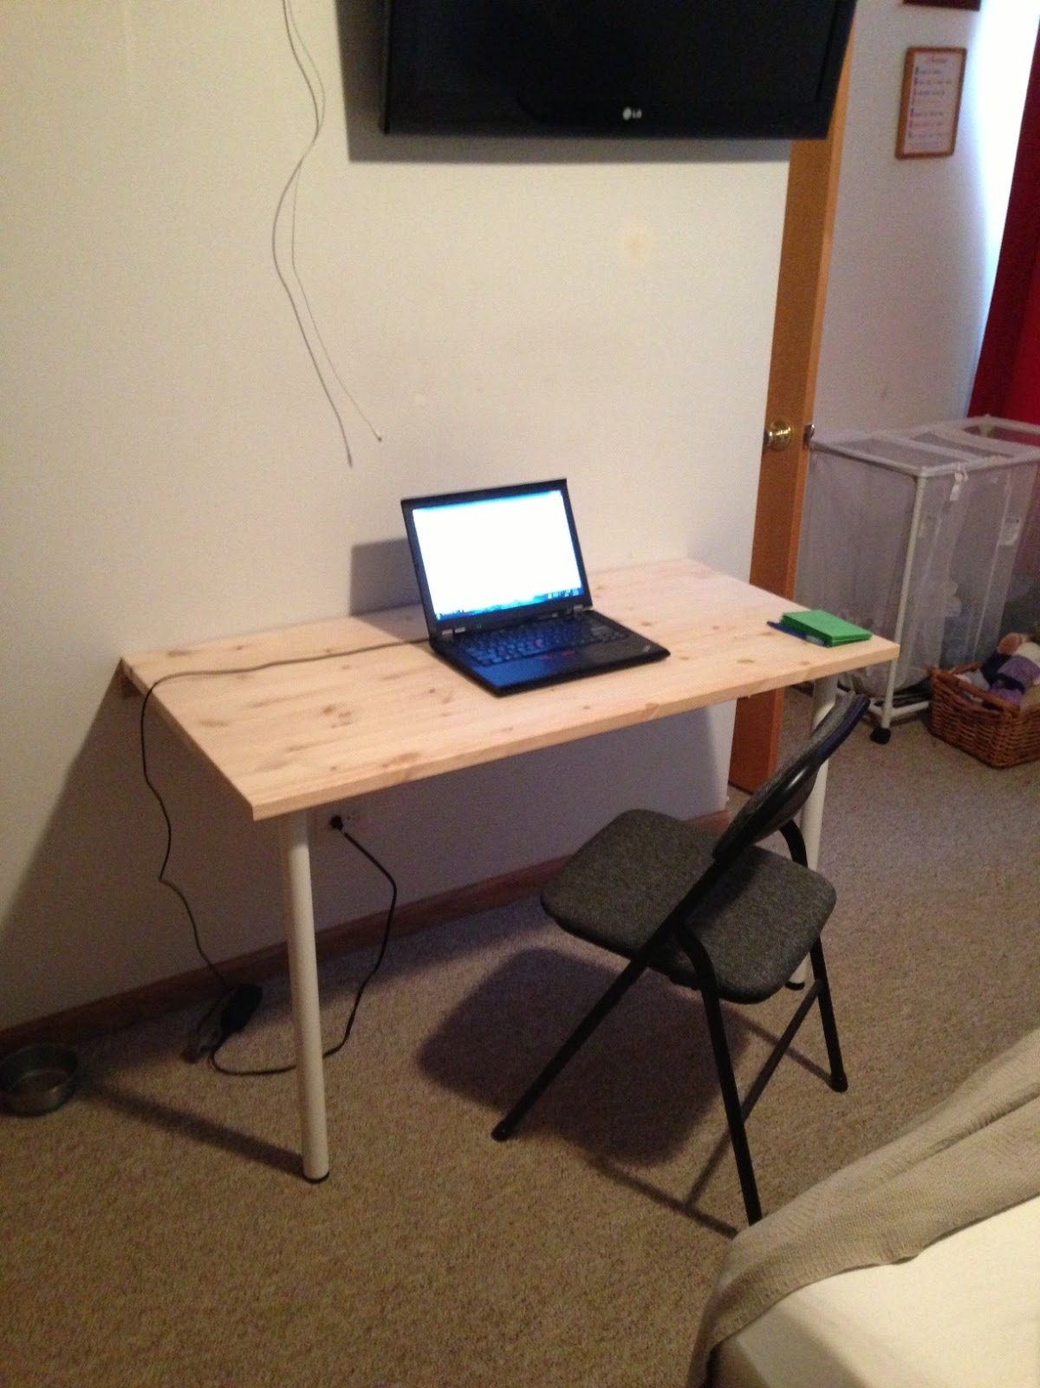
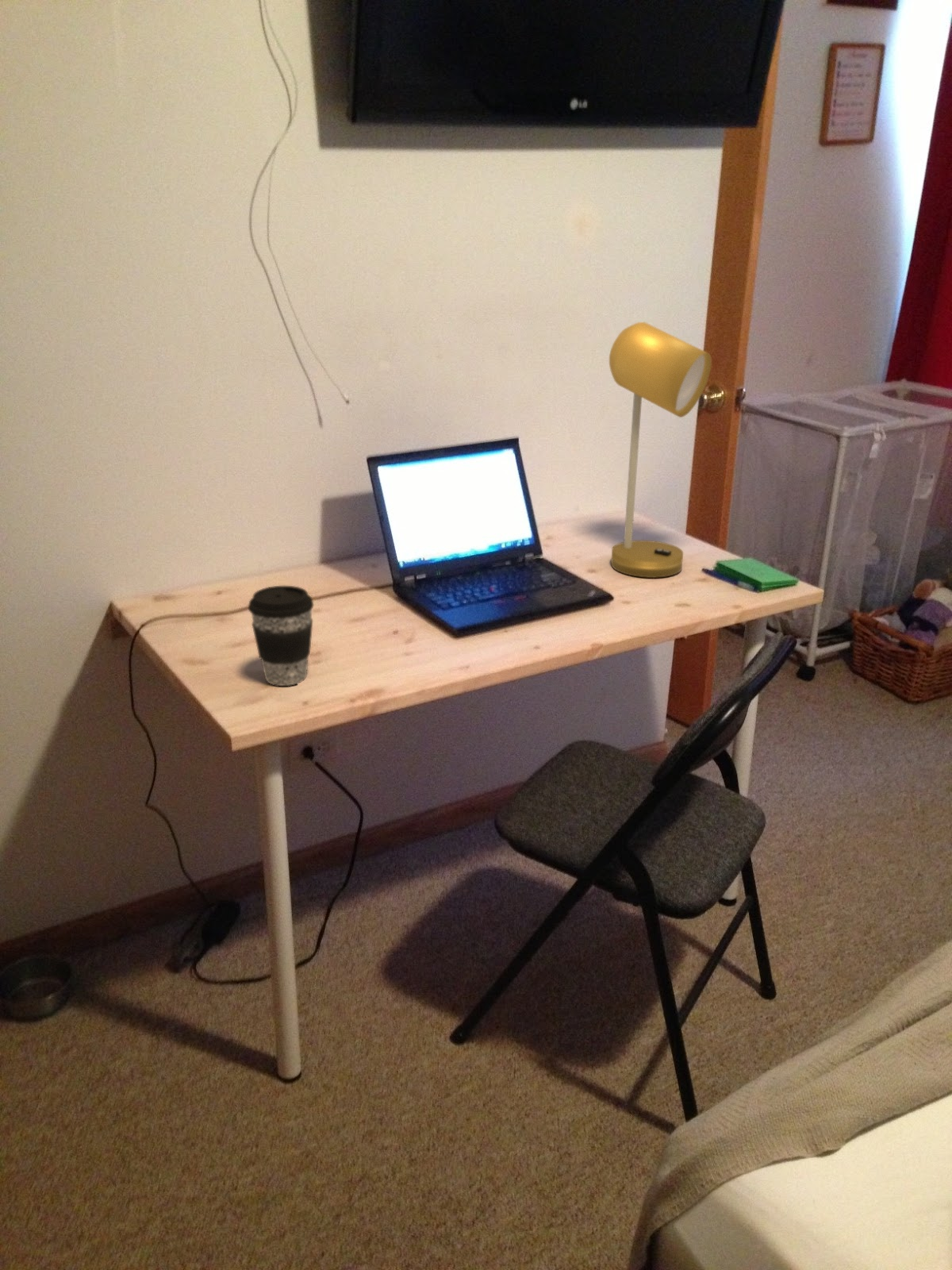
+ coffee cup (282, 637)
+ desk lamp (638, 449)
